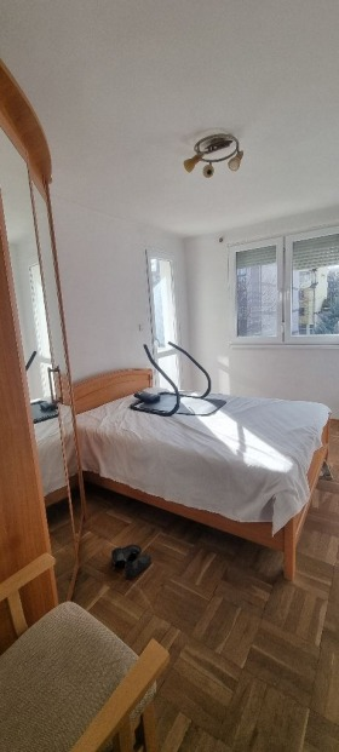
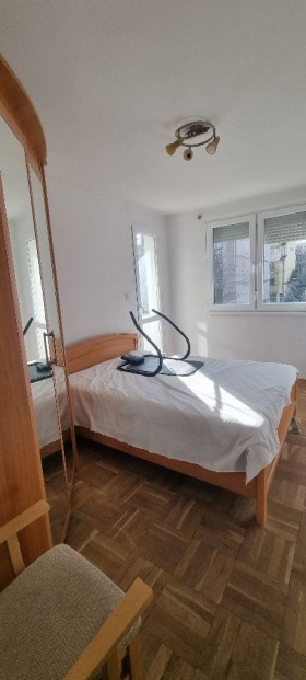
- boots (127, 553)
